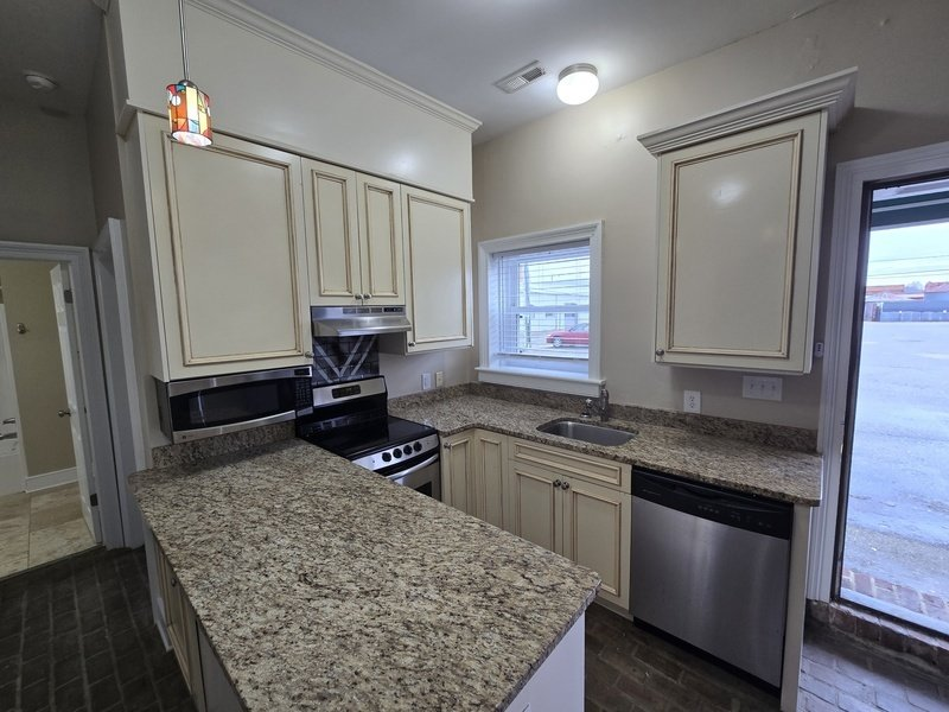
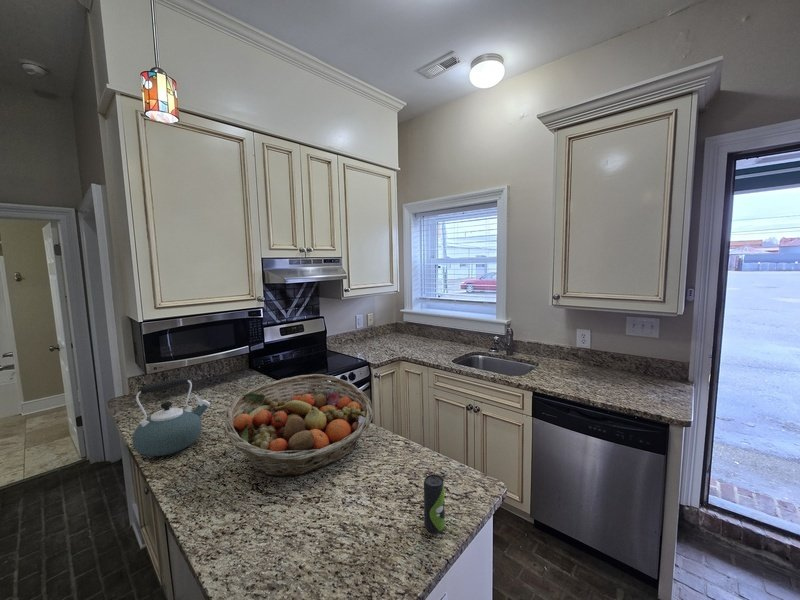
+ kettle (173, 411)
+ fruit basket (304, 419)
+ beverage can (434, 503)
